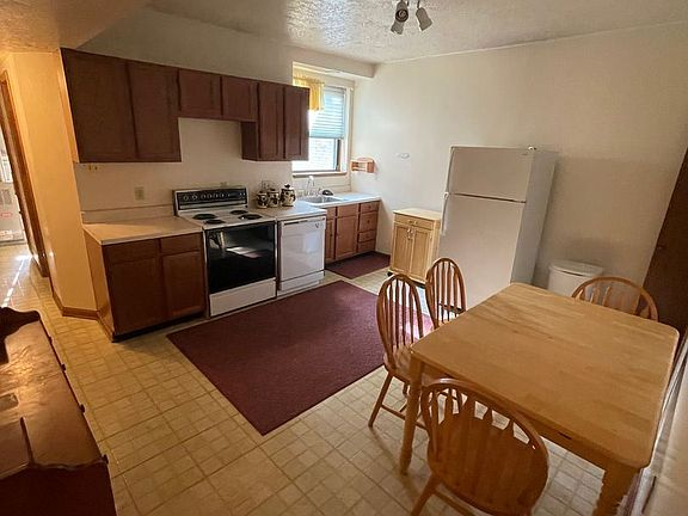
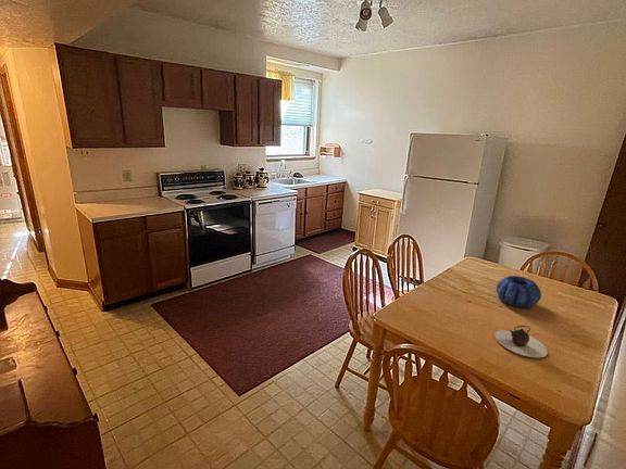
+ teapot (522, 333)
+ decorative bowl (517, 291)
